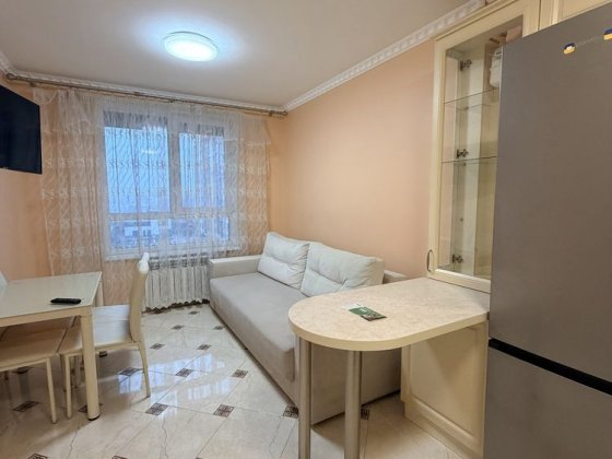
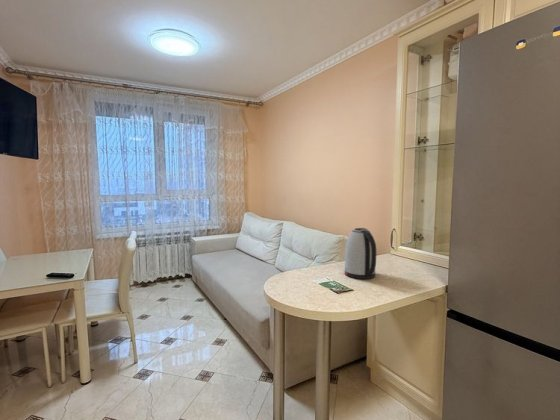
+ kettle (363, 252)
